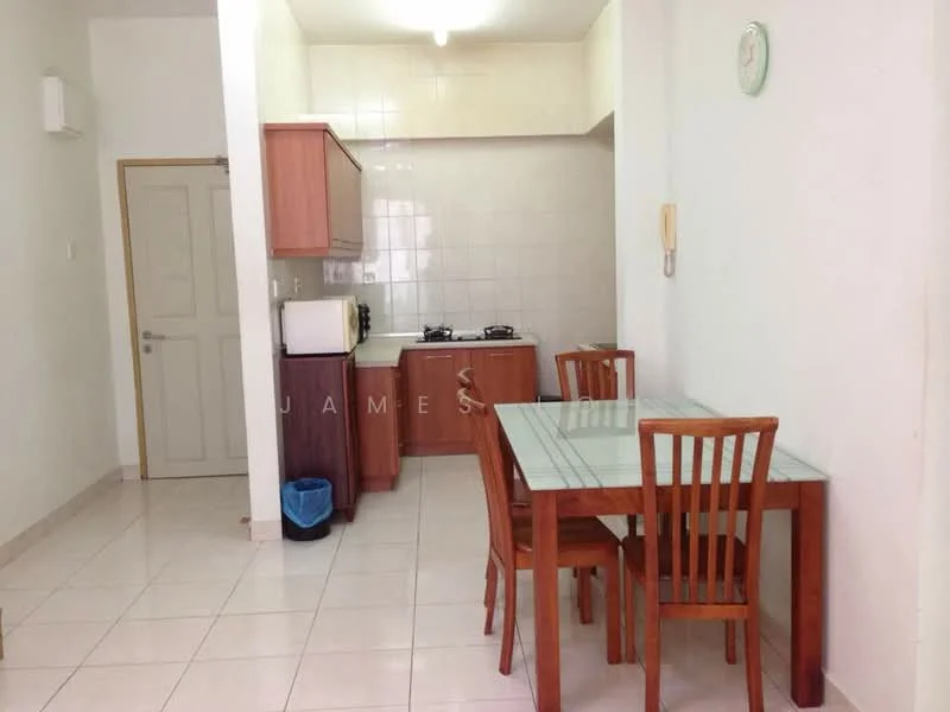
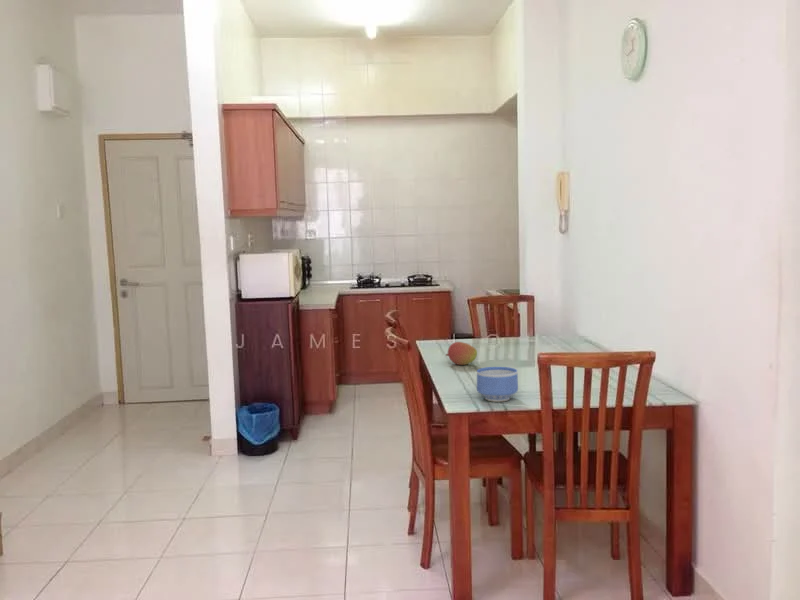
+ bowl (497, 384)
+ fruit (461, 353)
